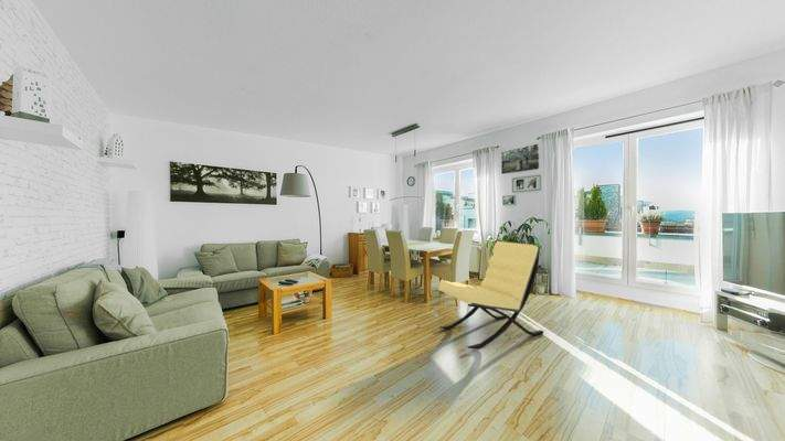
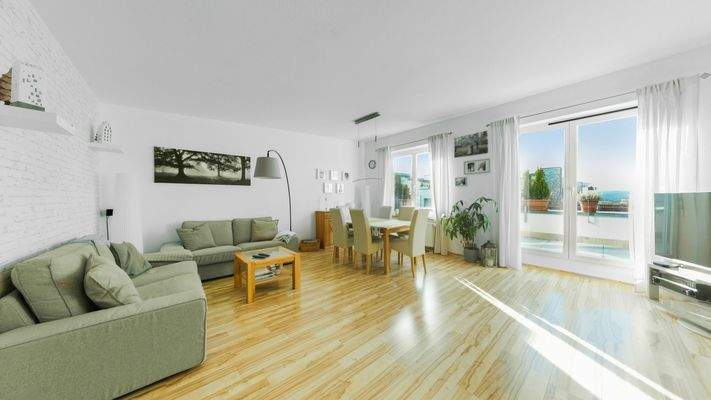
- lounge chair (489, 288)
